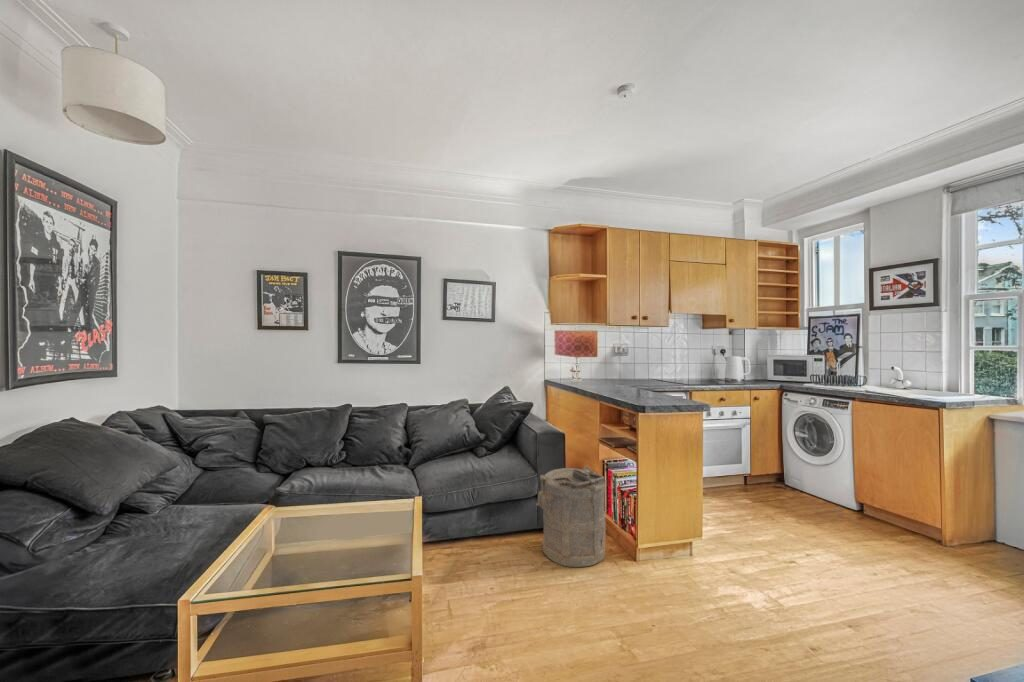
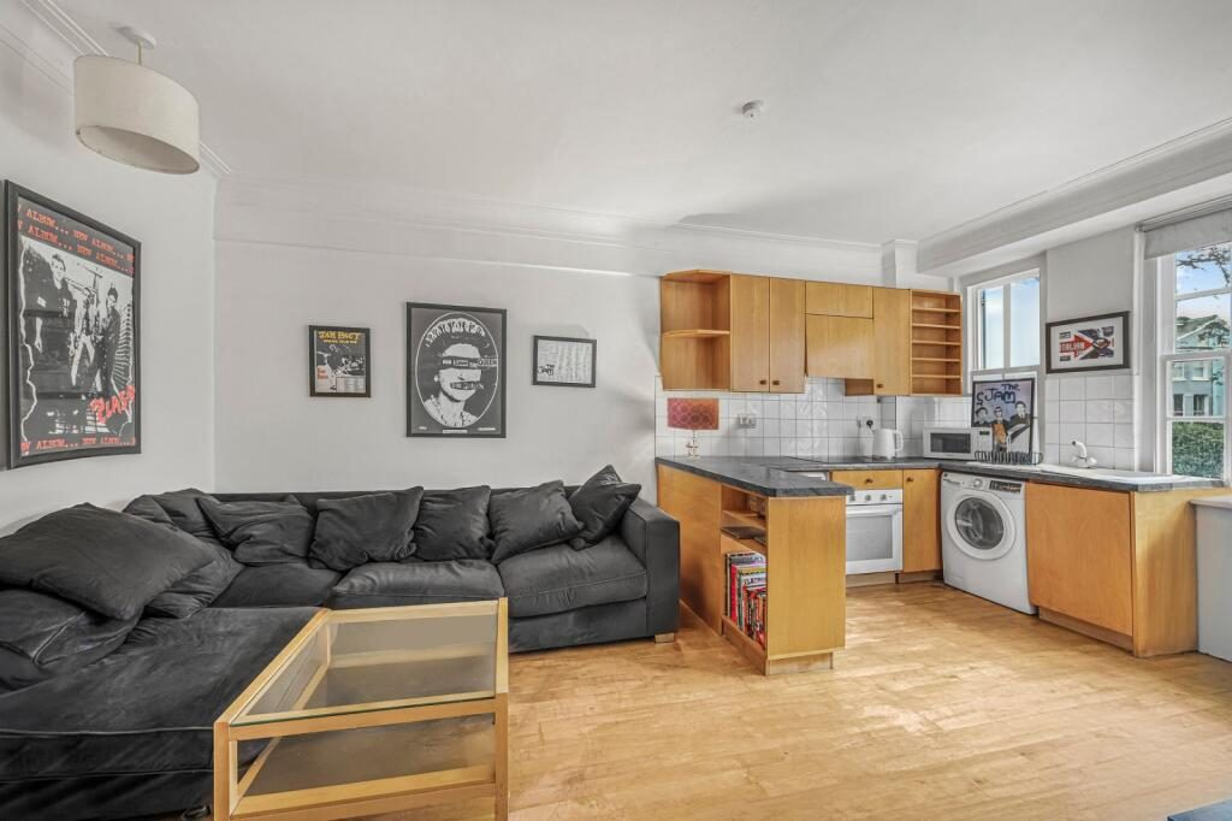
- laundry hamper (570, 510)
